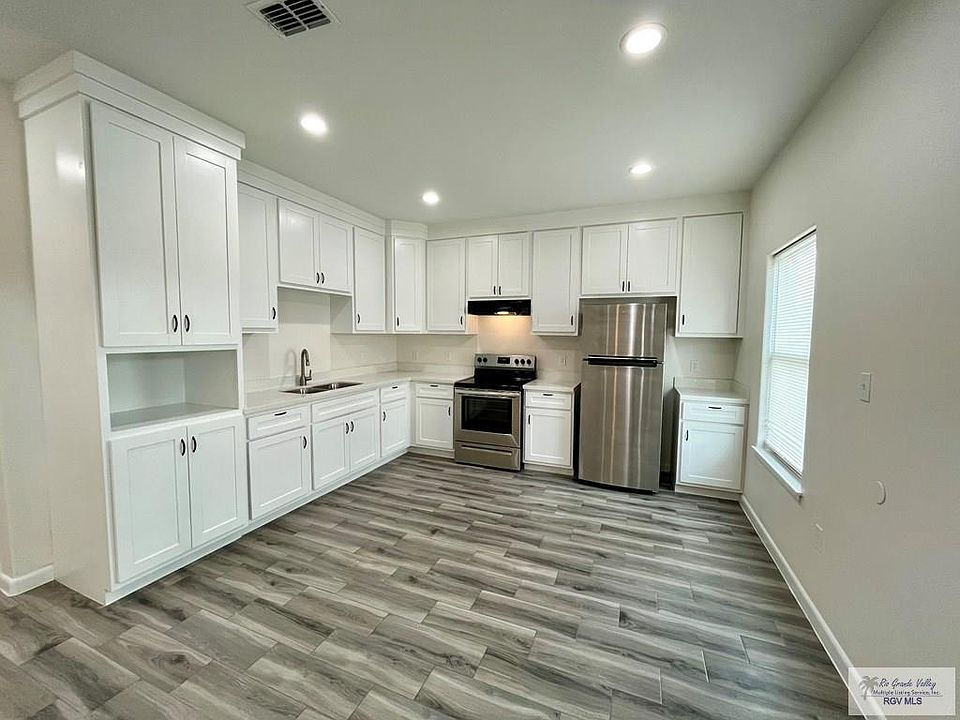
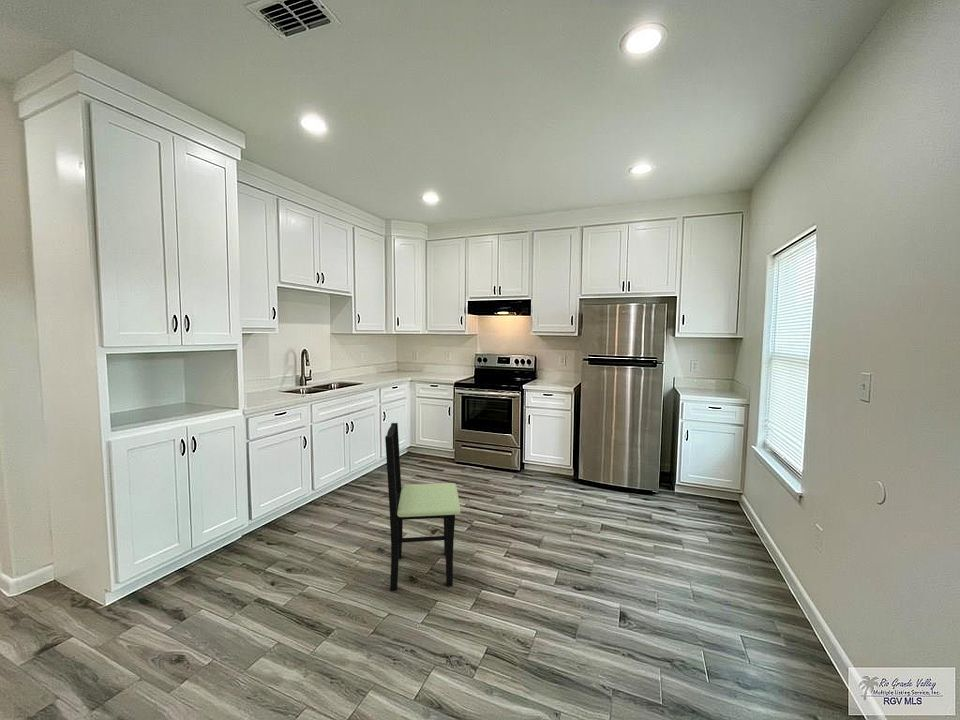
+ dining chair (423, 499)
